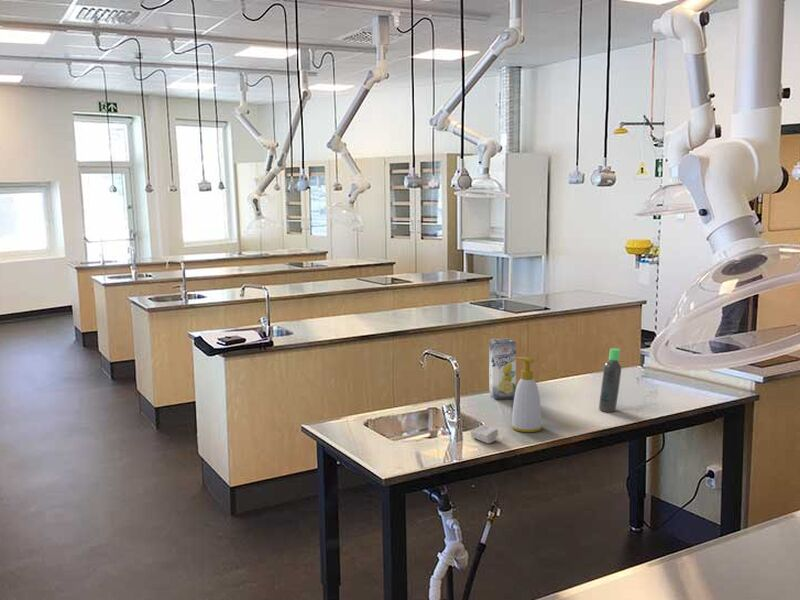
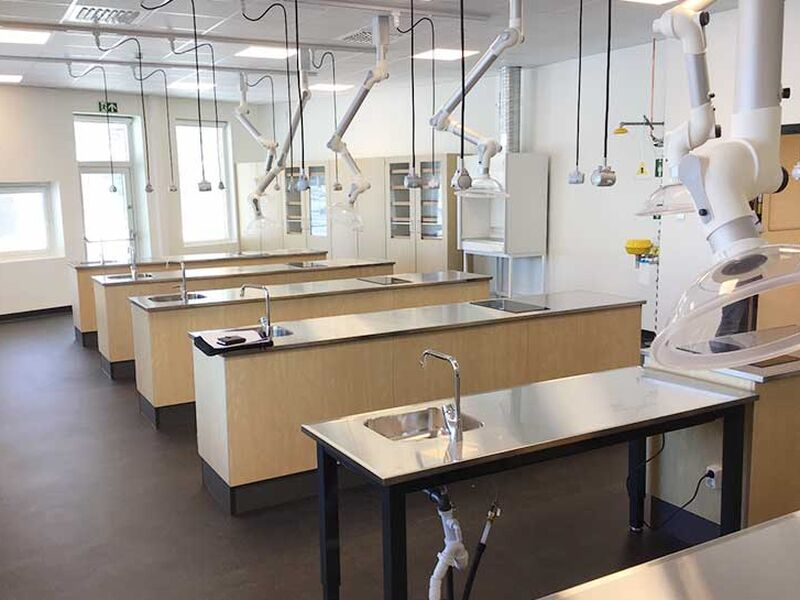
- soap bar (484, 433)
- soap bottle (526, 393)
- juice carton (502, 369)
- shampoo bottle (610, 380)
